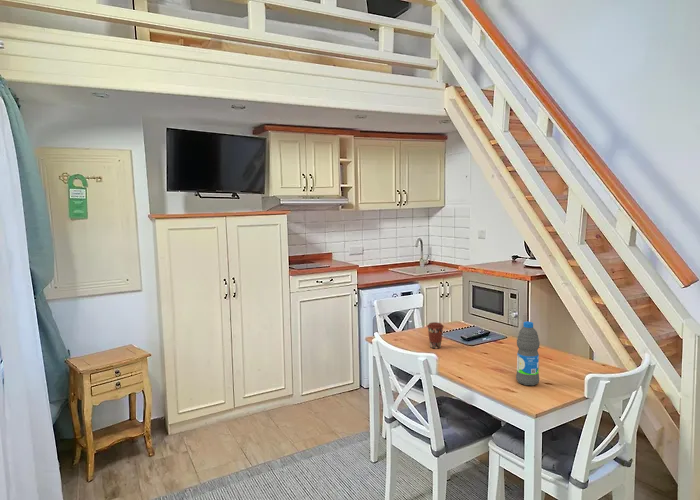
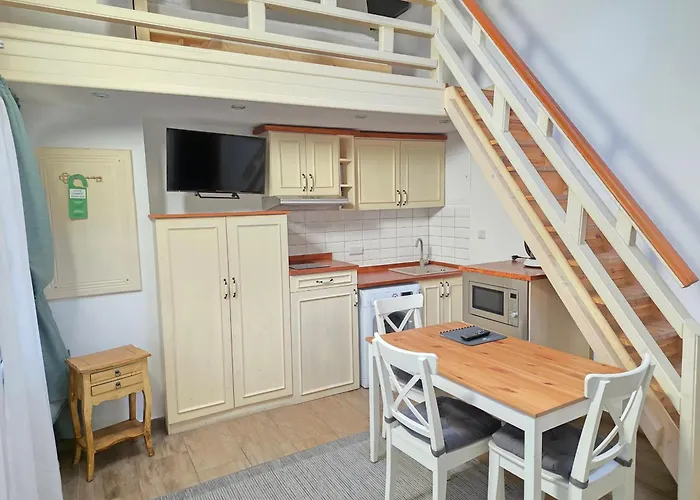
- coffee cup (435, 335)
- water bottle (527, 352)
